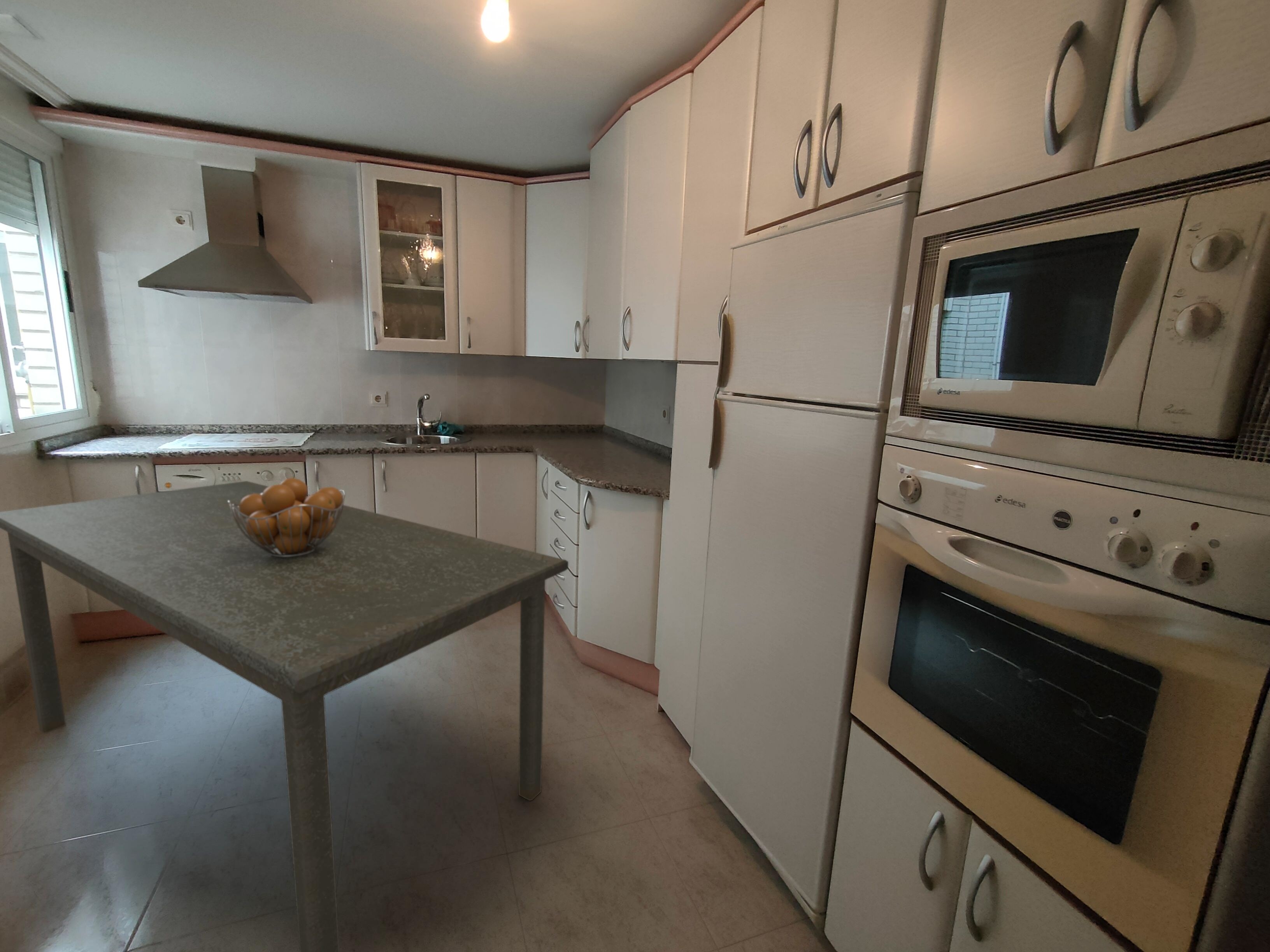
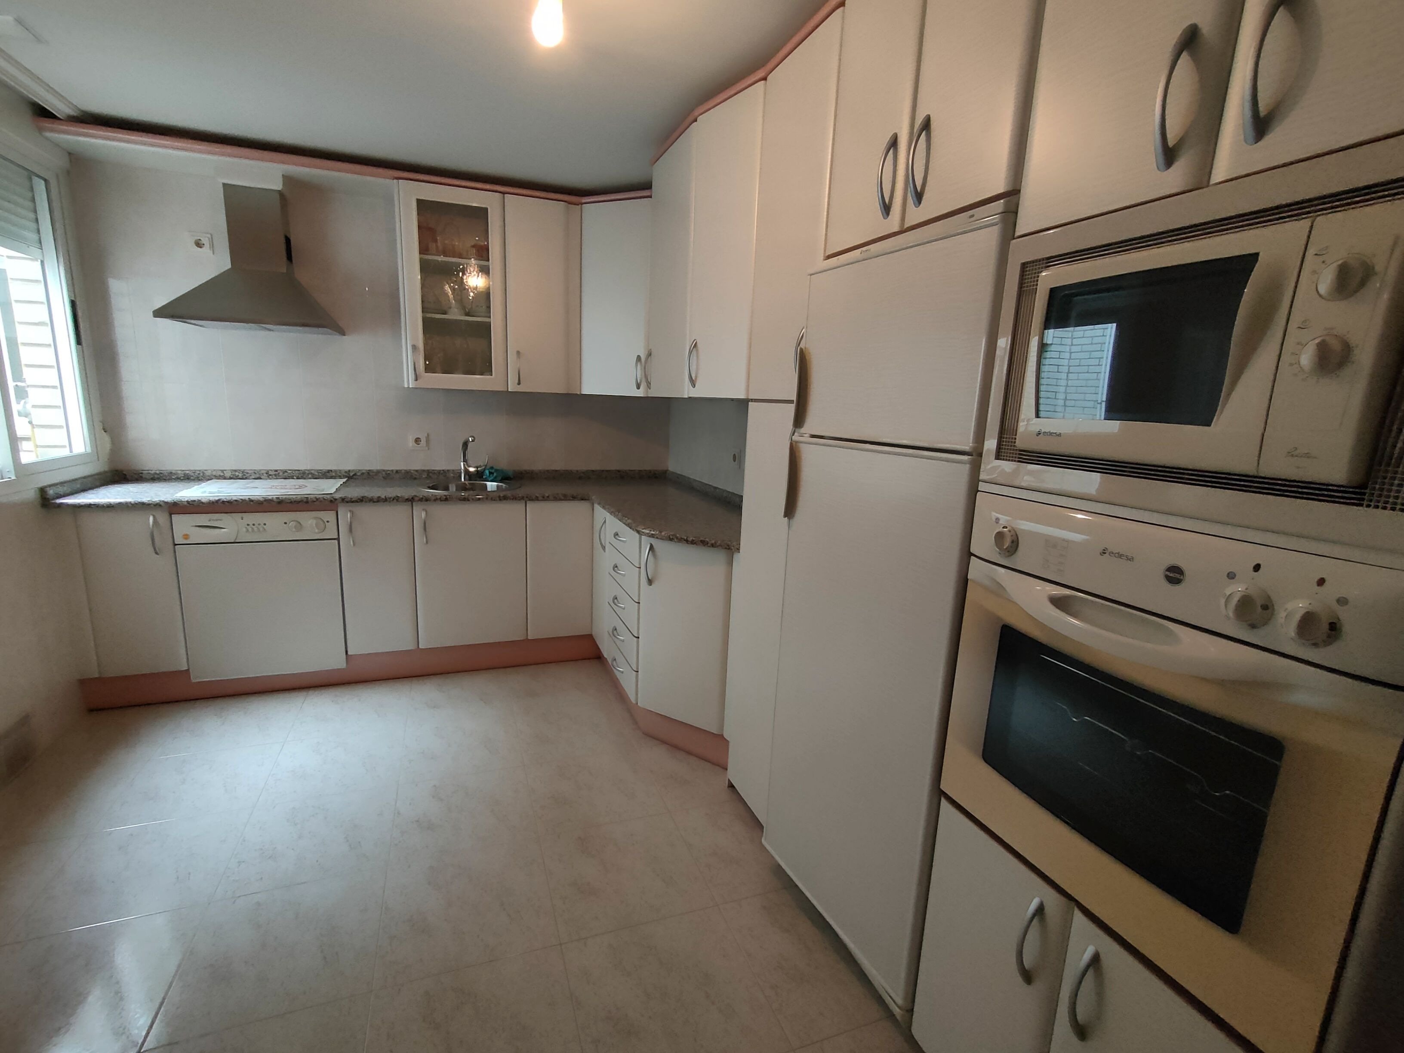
- fruit basket (291, 516)
- dining table (270, 651)
